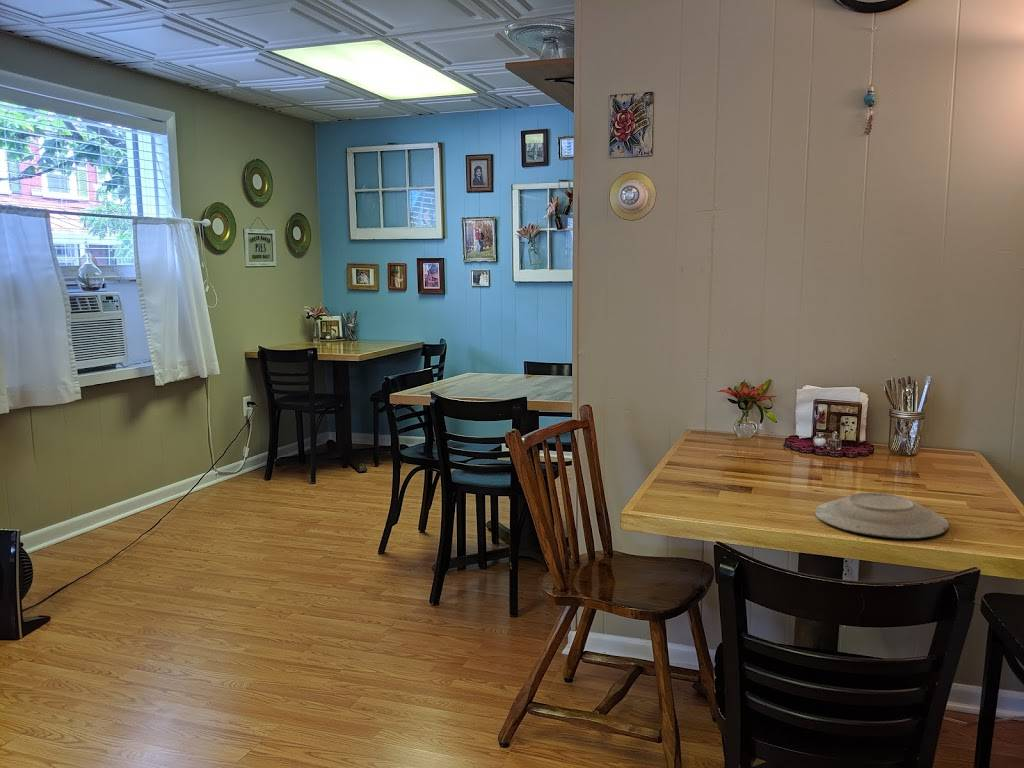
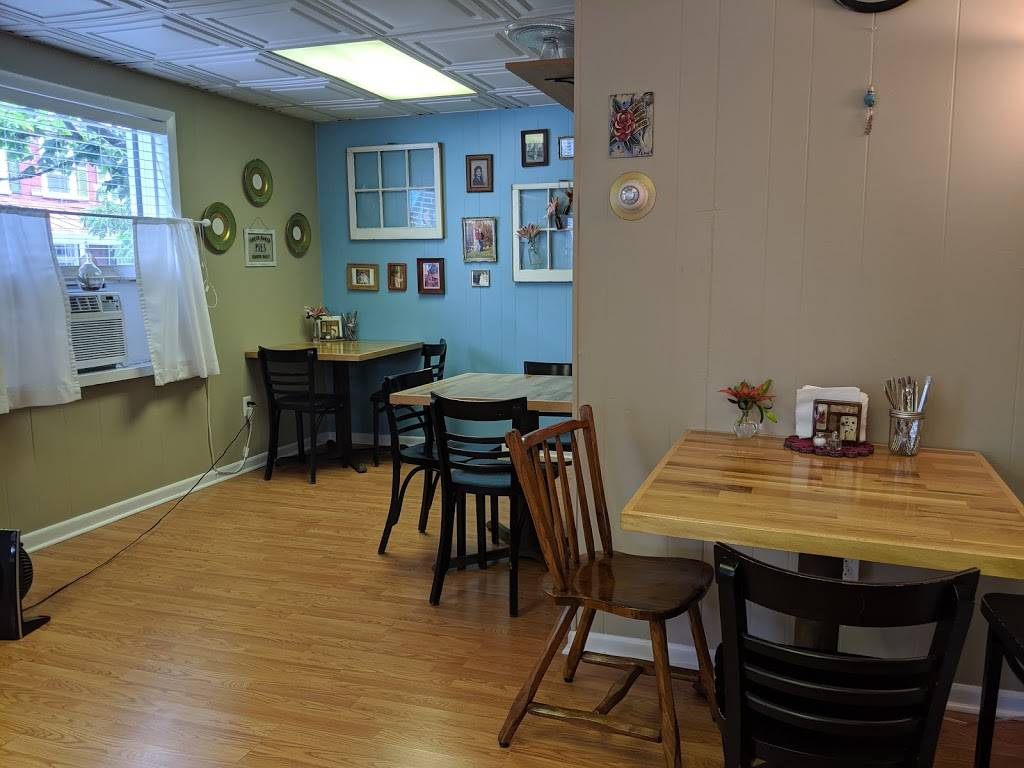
- plate (880, 509)
